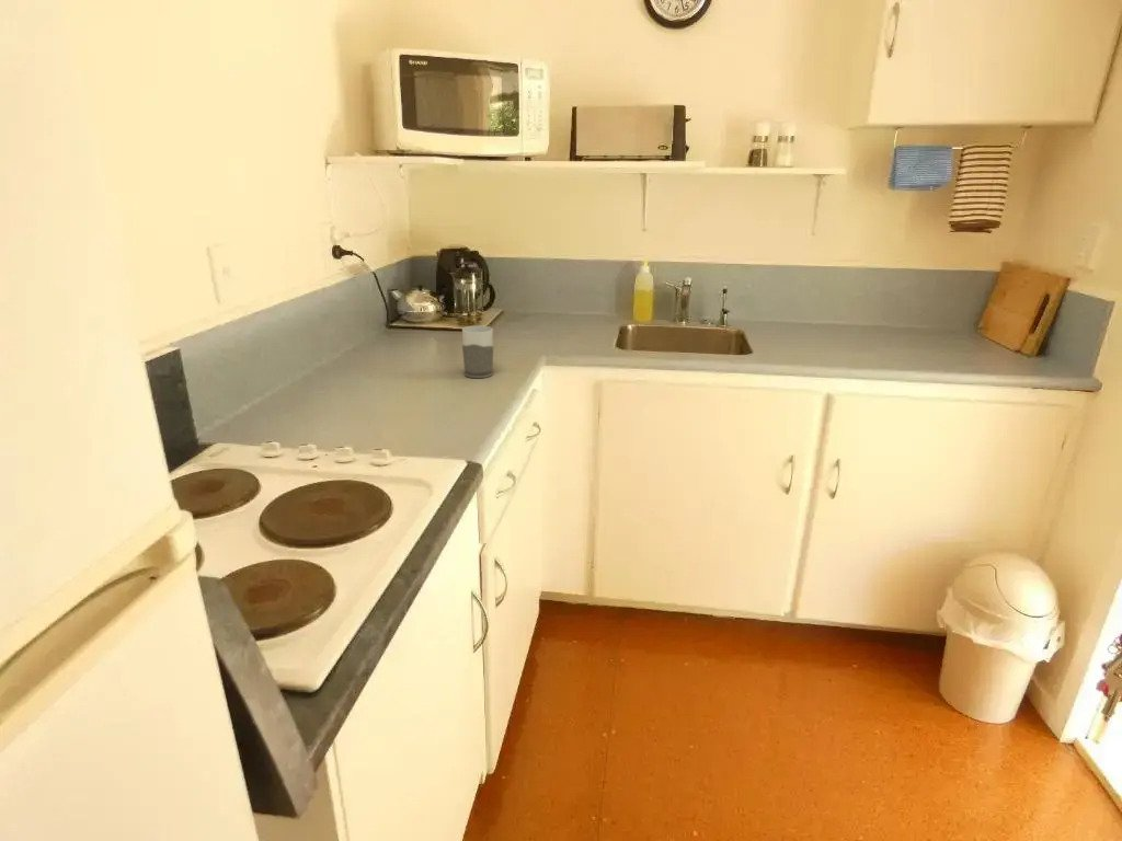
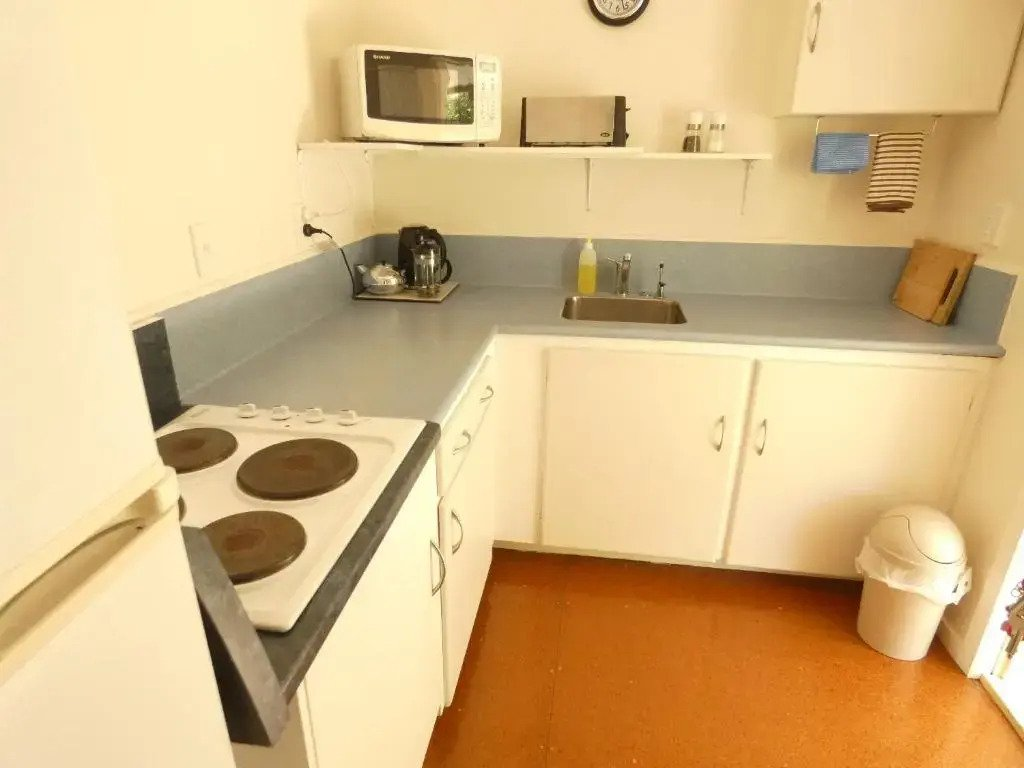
- mug (479, 349)
